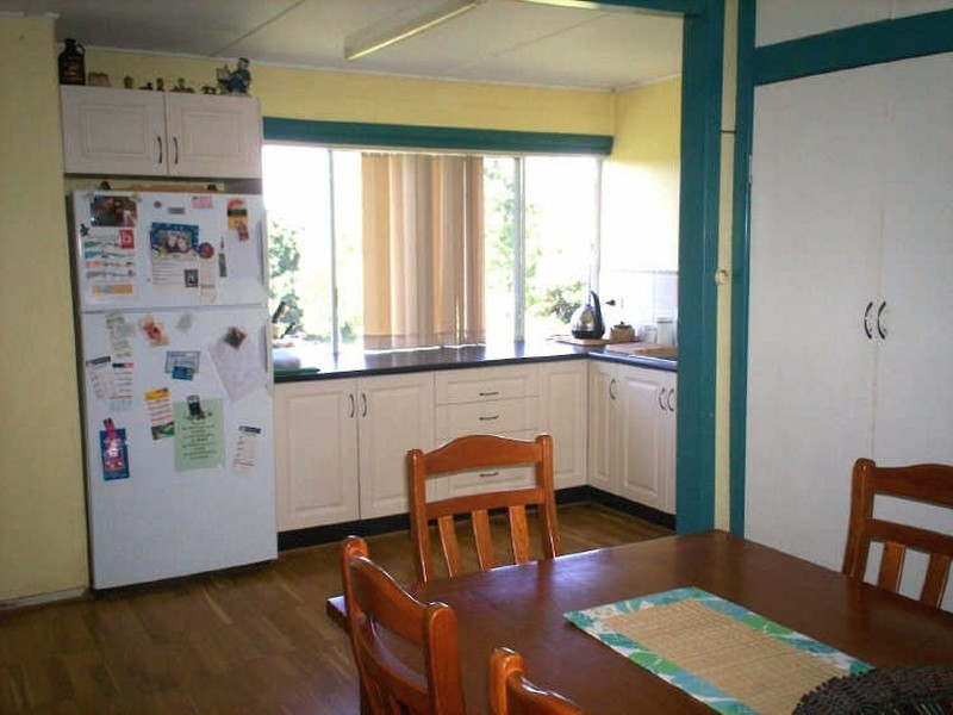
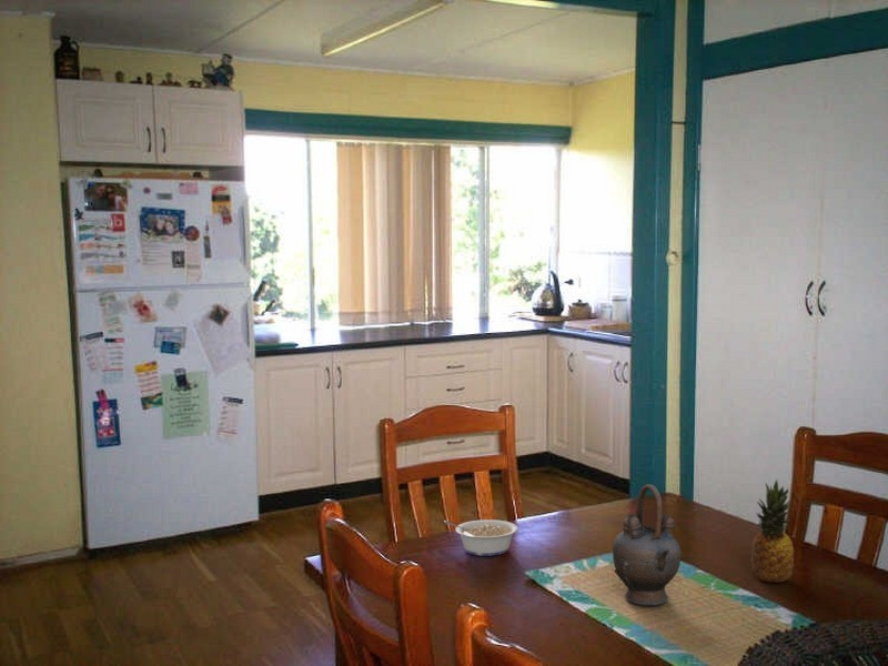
+ legume (484, 536)
+ teapot (649, 544)
+ fruit (773, 528)
